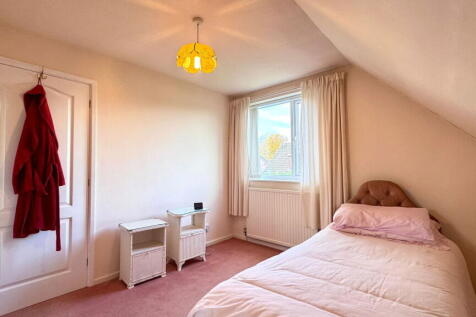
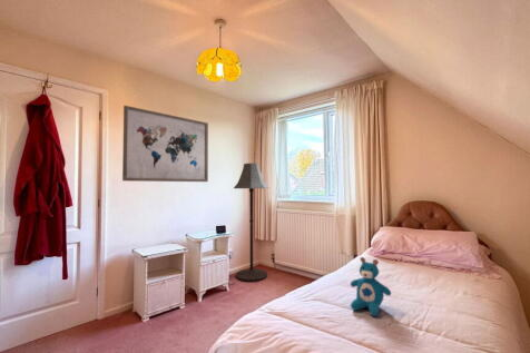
+ teddy bear (367, 283)
+ floor lamp (251, 219)
+ wall art (170, 148)
